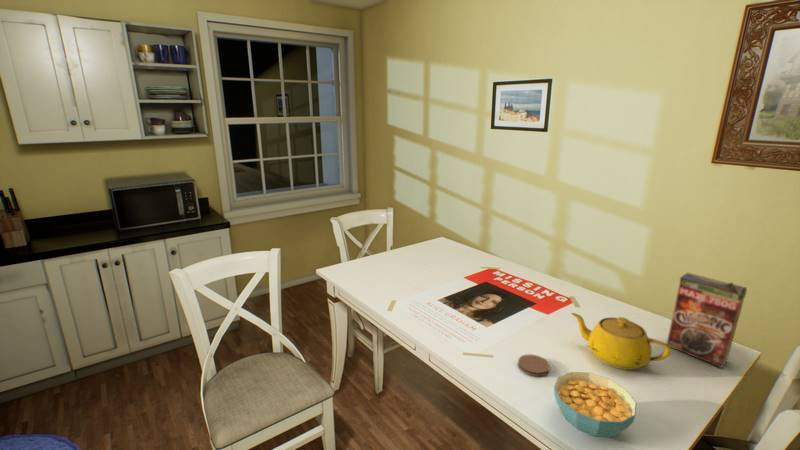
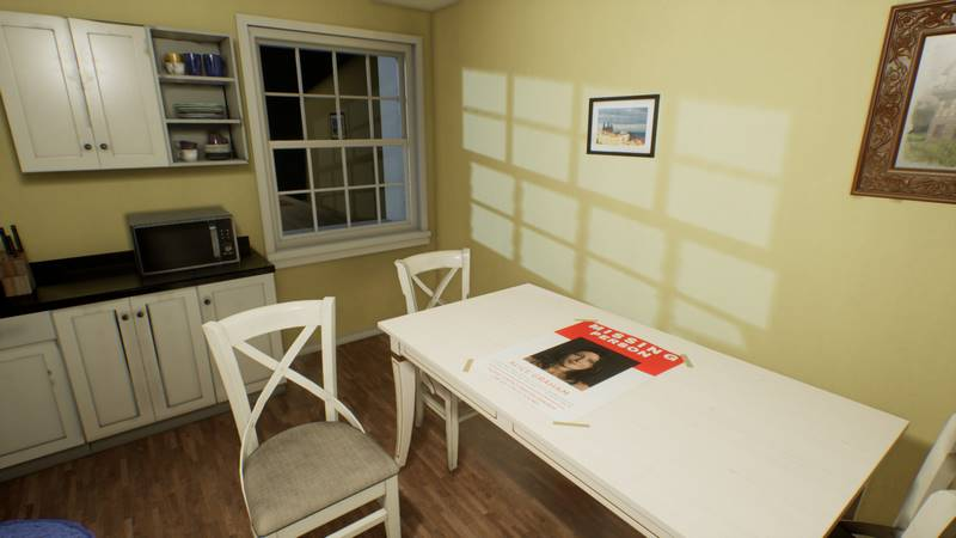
- cereal bowl (591, 410)
- cereal box (704, 315)
- coaster (533, 365)
- teapot (616, 337)
